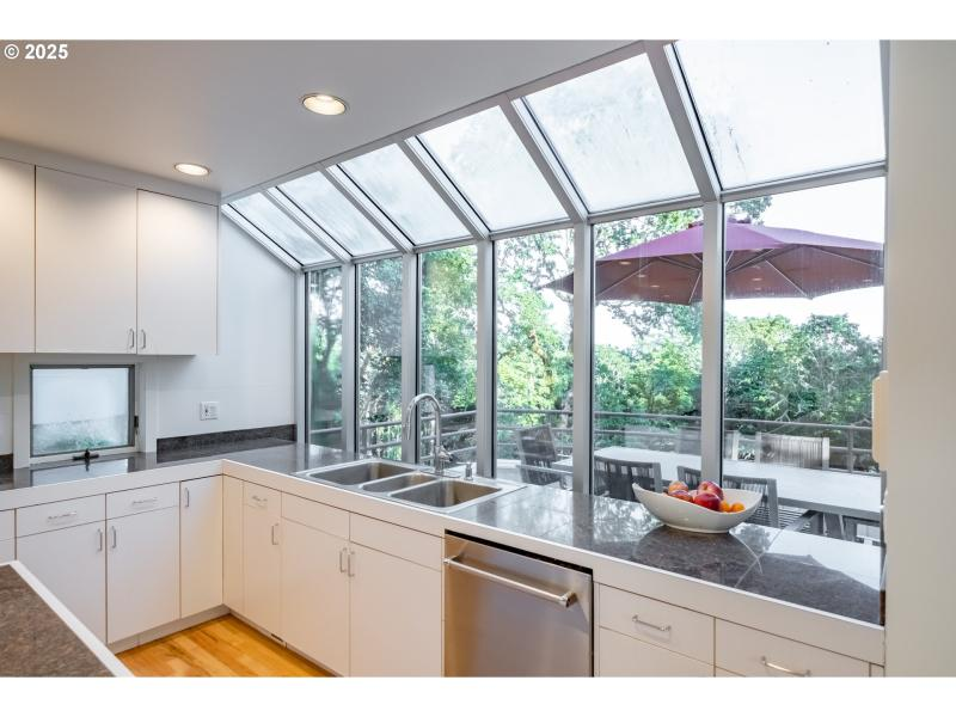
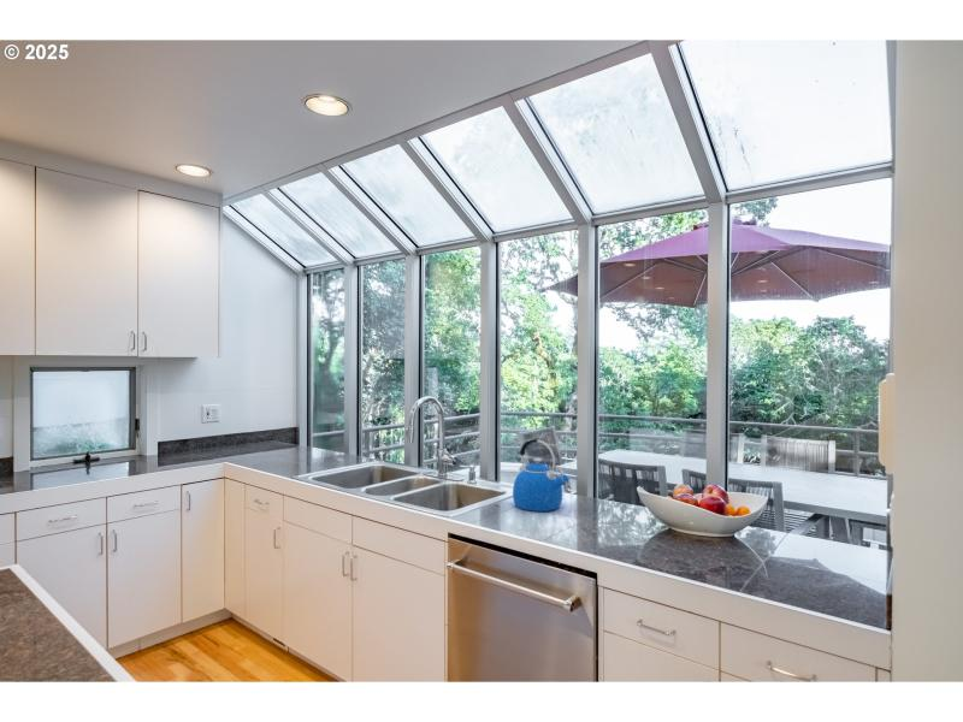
+ kettle (542, 473)
